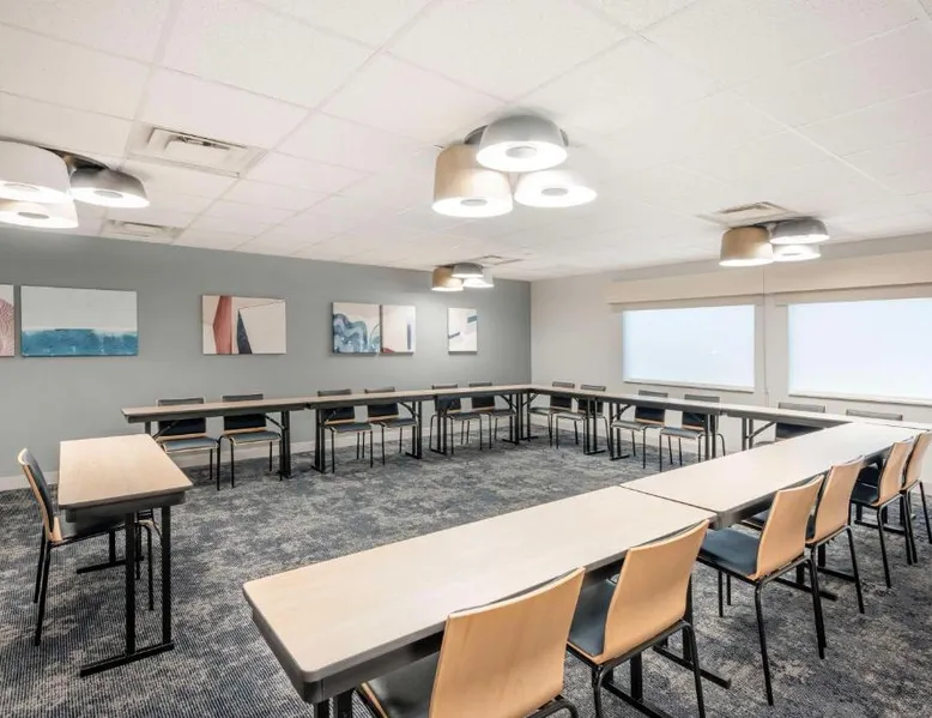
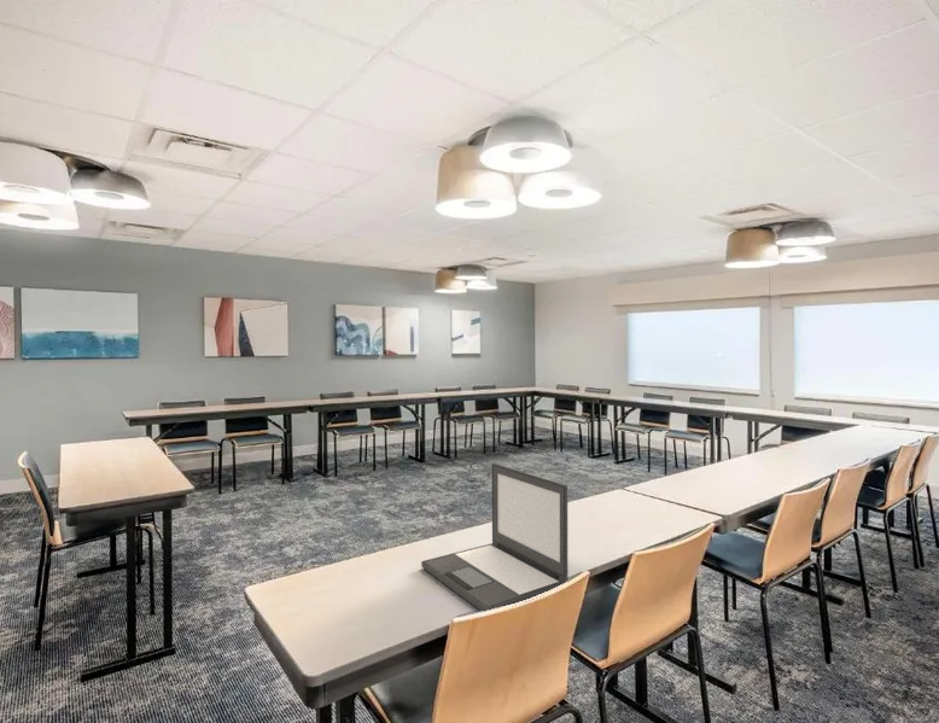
+ laptop (492, 527)
